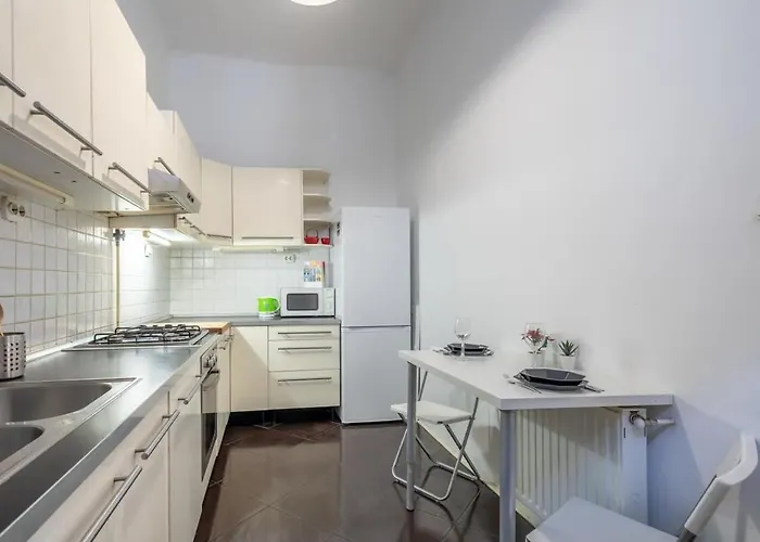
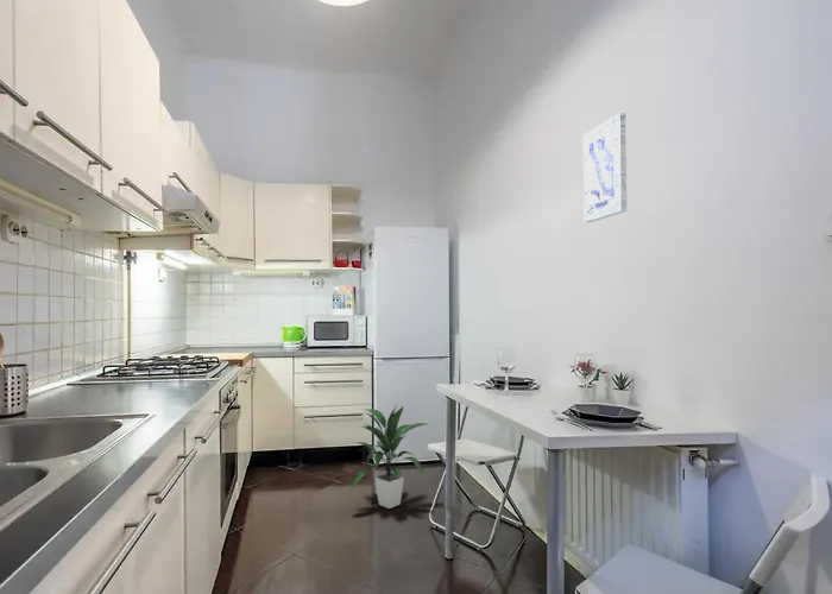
+ wall art (603, 170)
+ indoor plant (385, 453)
